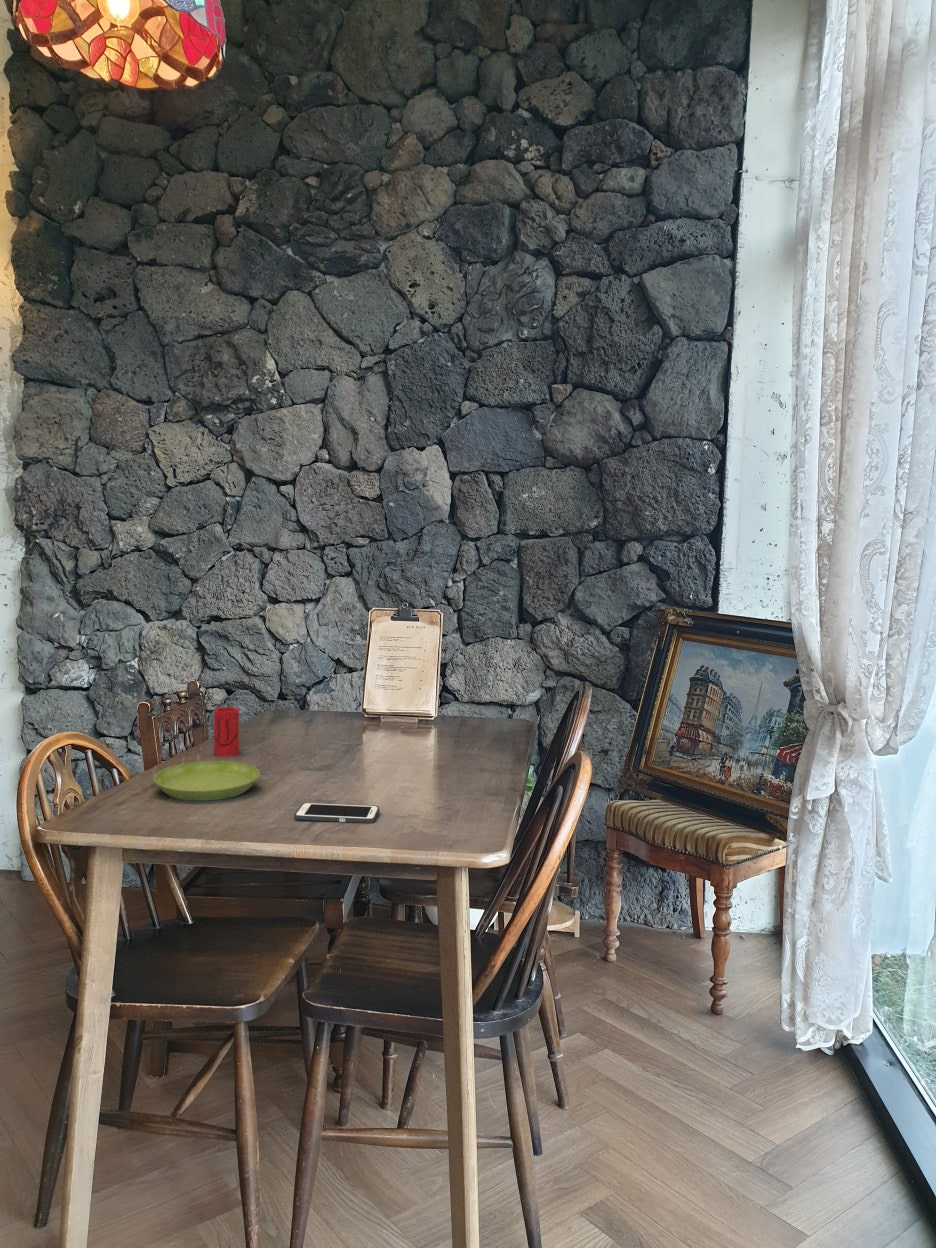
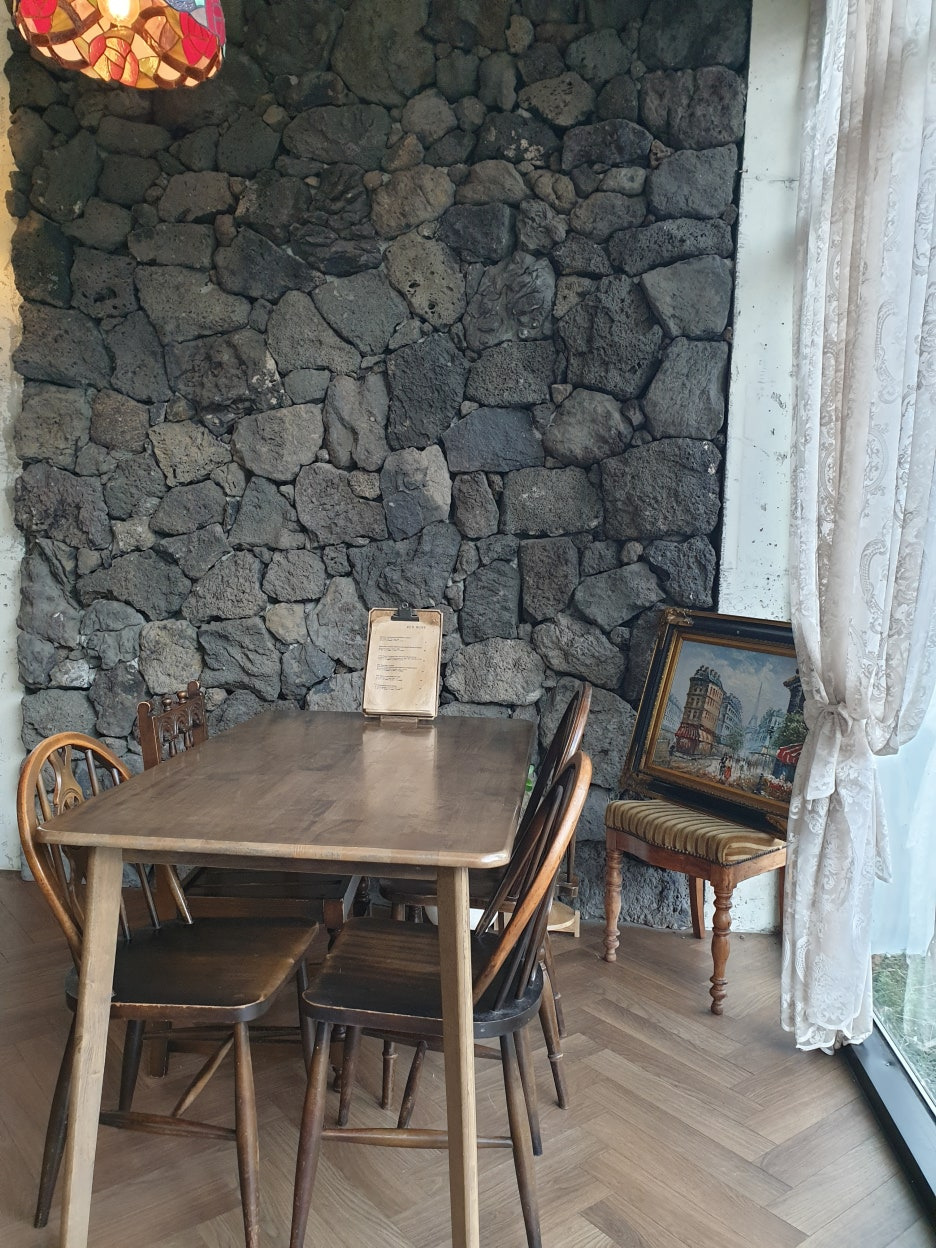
- cell phone (337, 812)
- saucer (207, 782)
- cup (226, 731)
